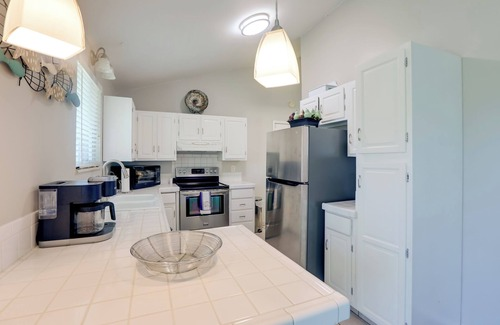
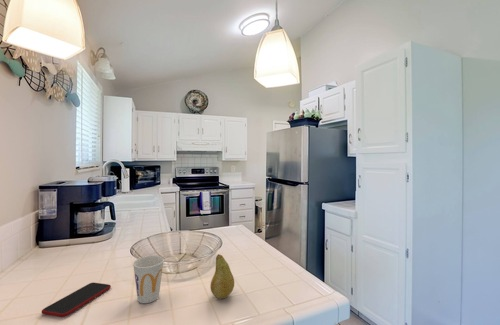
+ cup (148, 279)
+ fruit (222, 273)
+ smartphone (79, 297)
